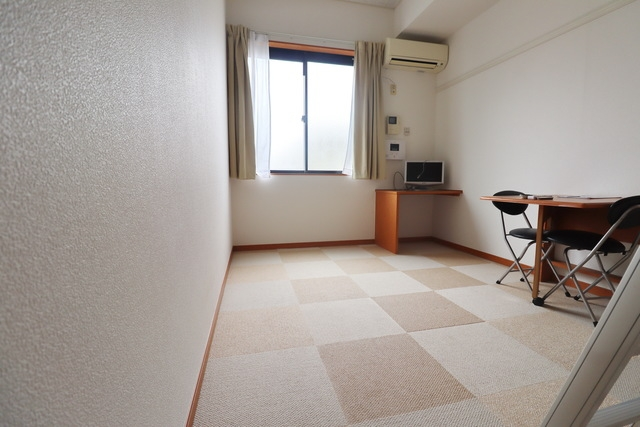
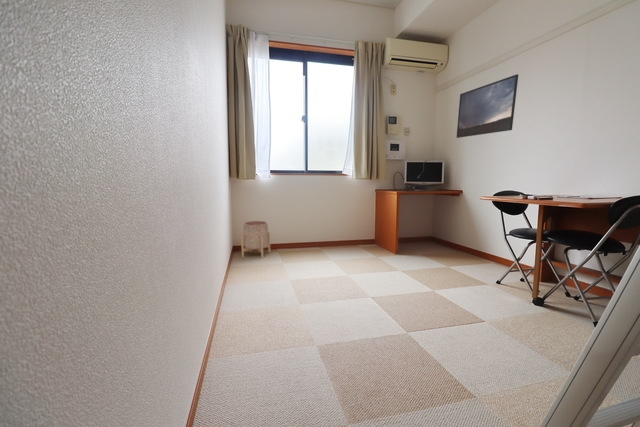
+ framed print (483, 110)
+ planter (256, 239)
